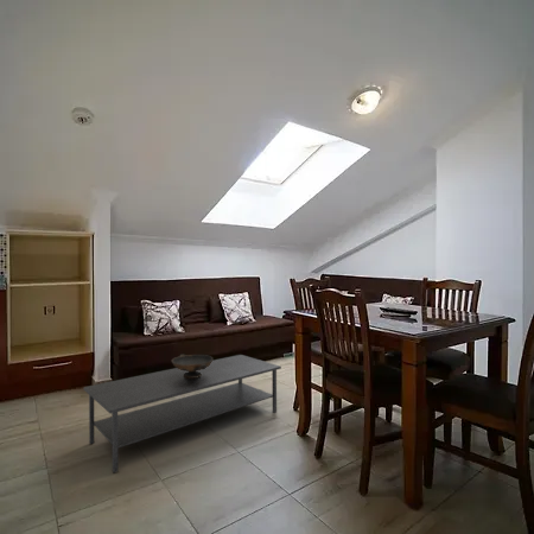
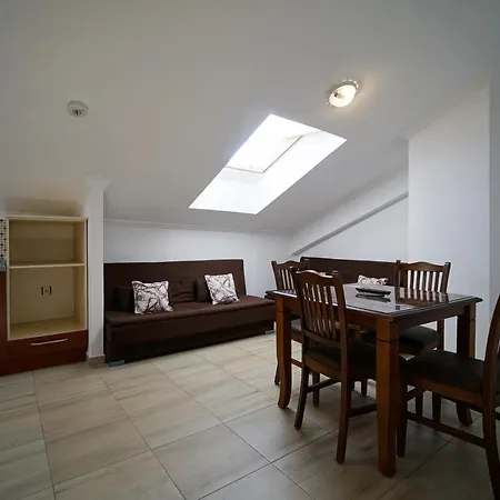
- decorative bowl (192, 367)
- coffee table (191, 400)
